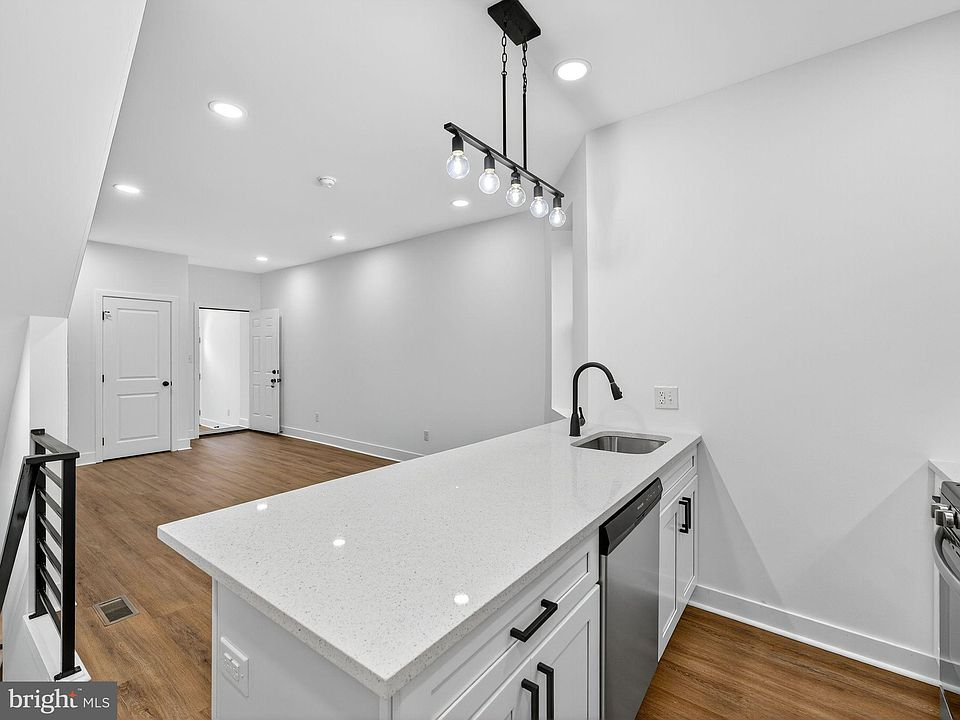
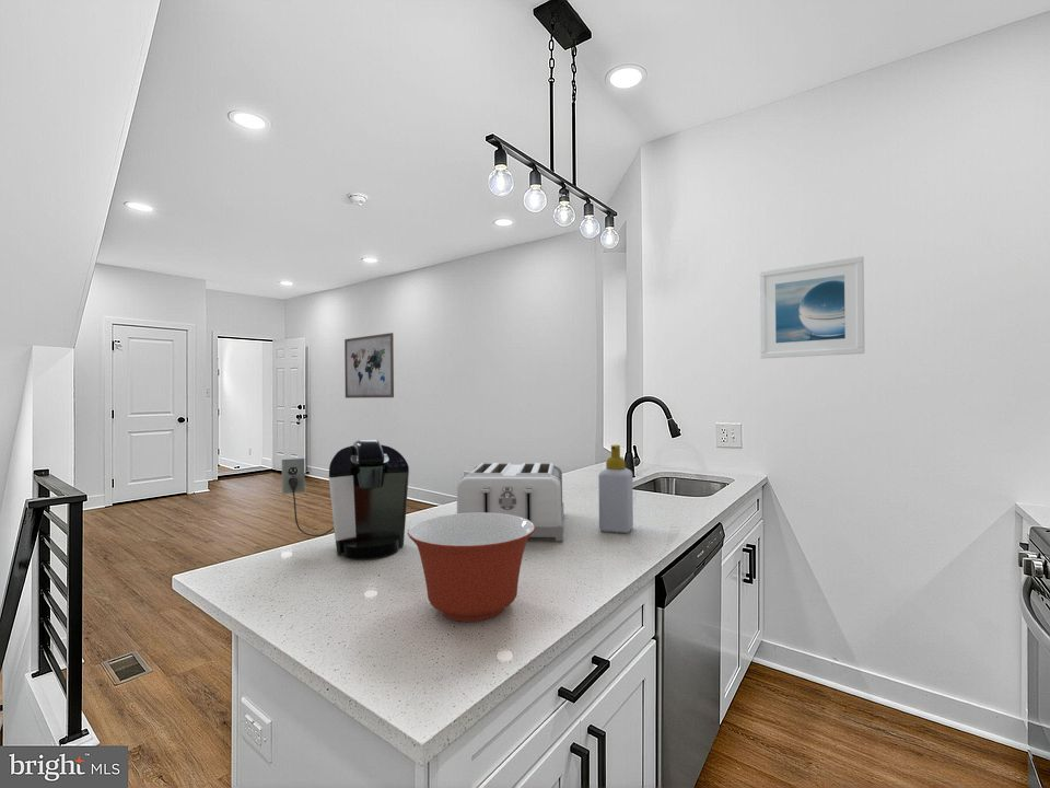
+ coffee maker (347, 495)
+ mixing bowl (472, 567)
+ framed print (808, 310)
+ wall art (368, 367)
+ soap bottle (616, 487)
+ toaster (513, 497)
